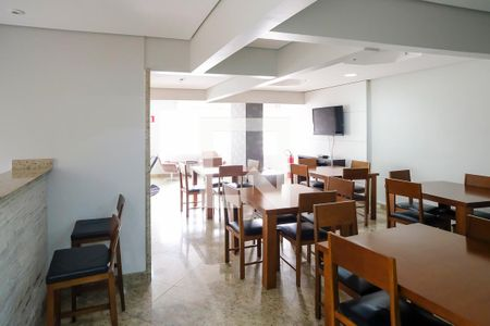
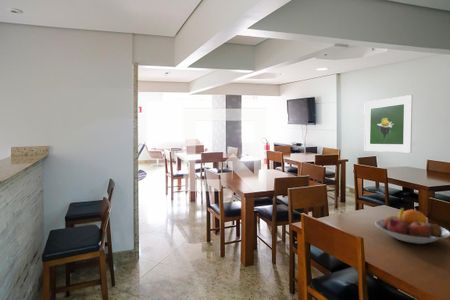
+ fruit bowl (410, 224)
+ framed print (386, 125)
